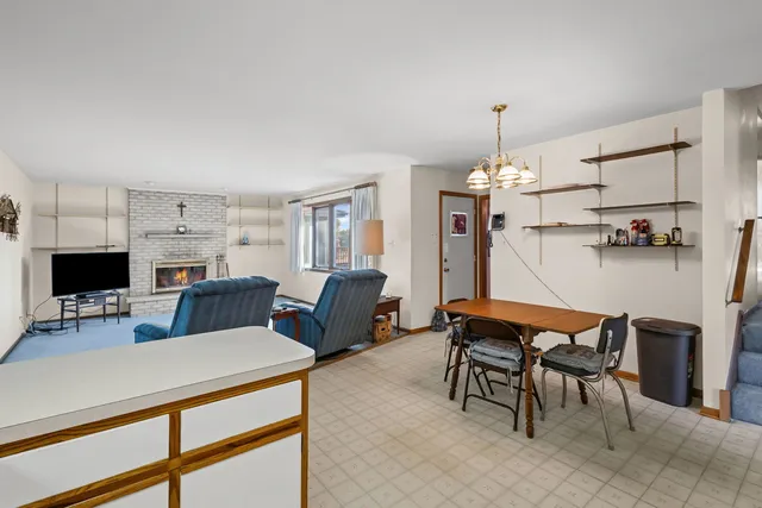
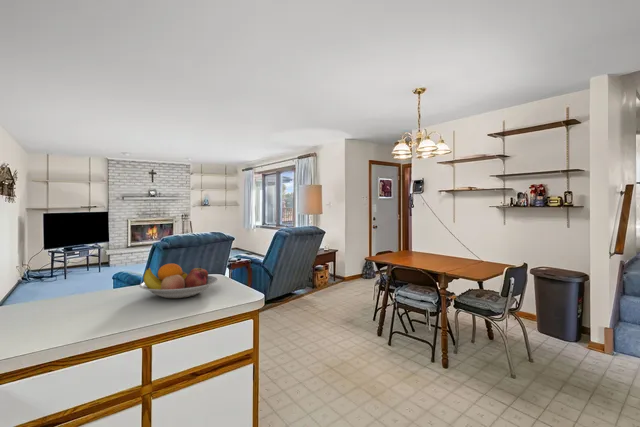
+ fruit bowl (180, 278)
